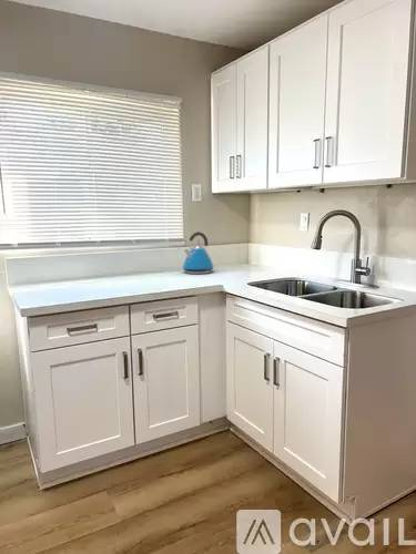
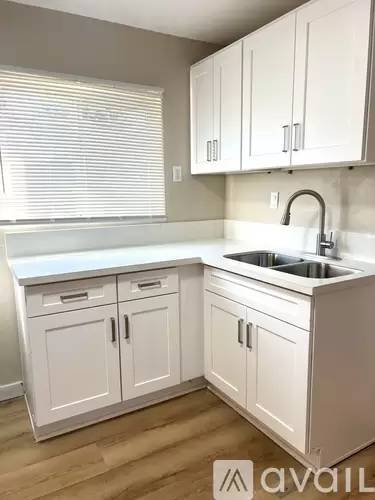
- kettle (199, 252)
